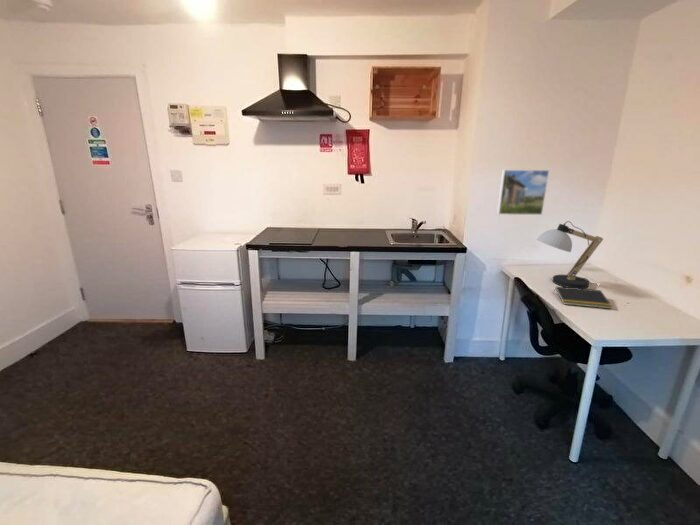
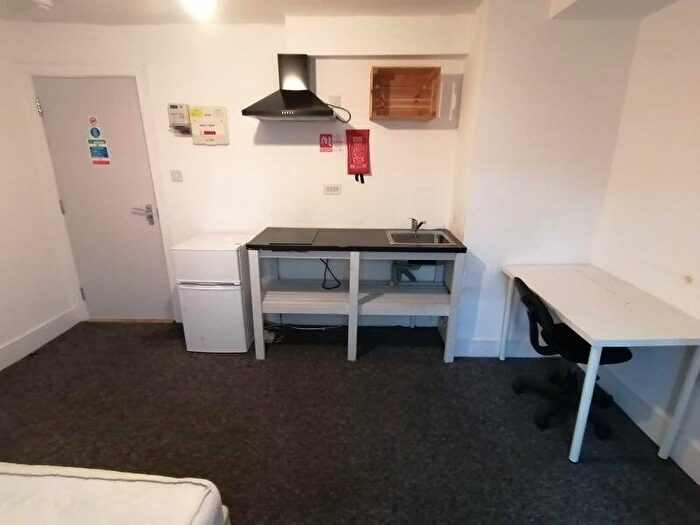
- desk lamp (570, 251)
- notepad (582, 297)
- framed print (522, 192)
